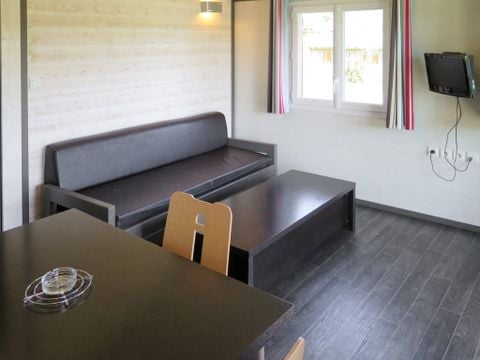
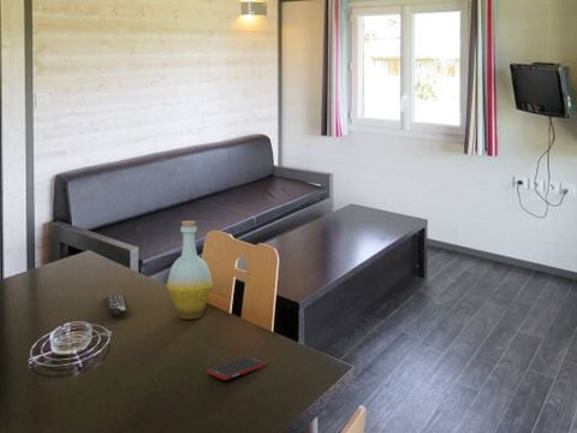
+ bottle (189, 268)
+ remote control (115, 304)
+ cell phone (237, 367)
